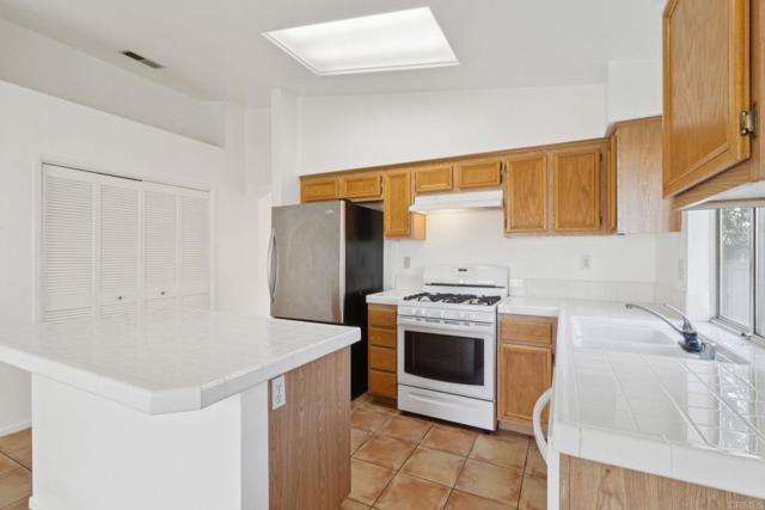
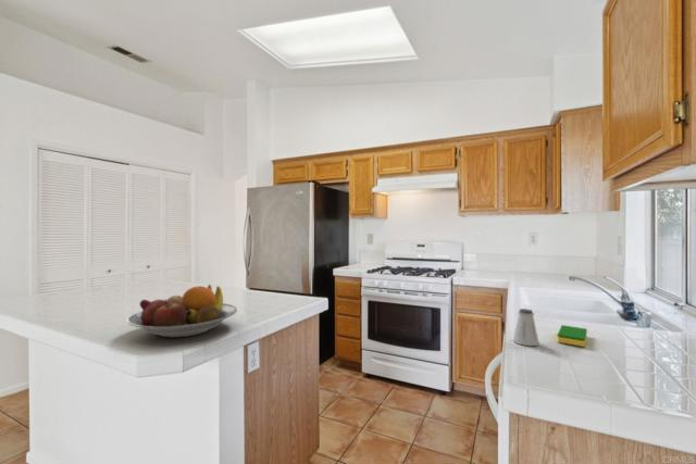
+ dish sponge (572, 335)
+ fruit bowl (185, 309)
+ saltshaker (525, 325)
